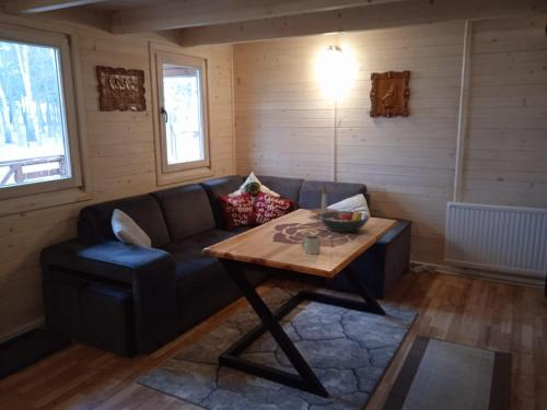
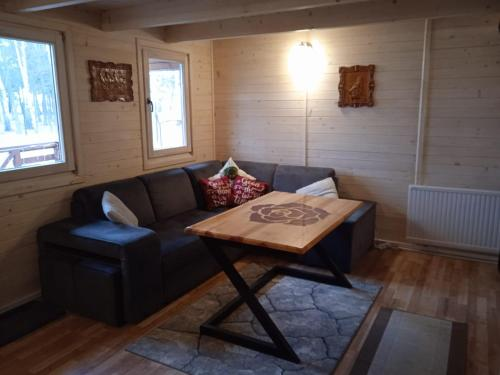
- mug (310, 244)
- candle holder (324, 200)
- fruit bowl (344, 221)
